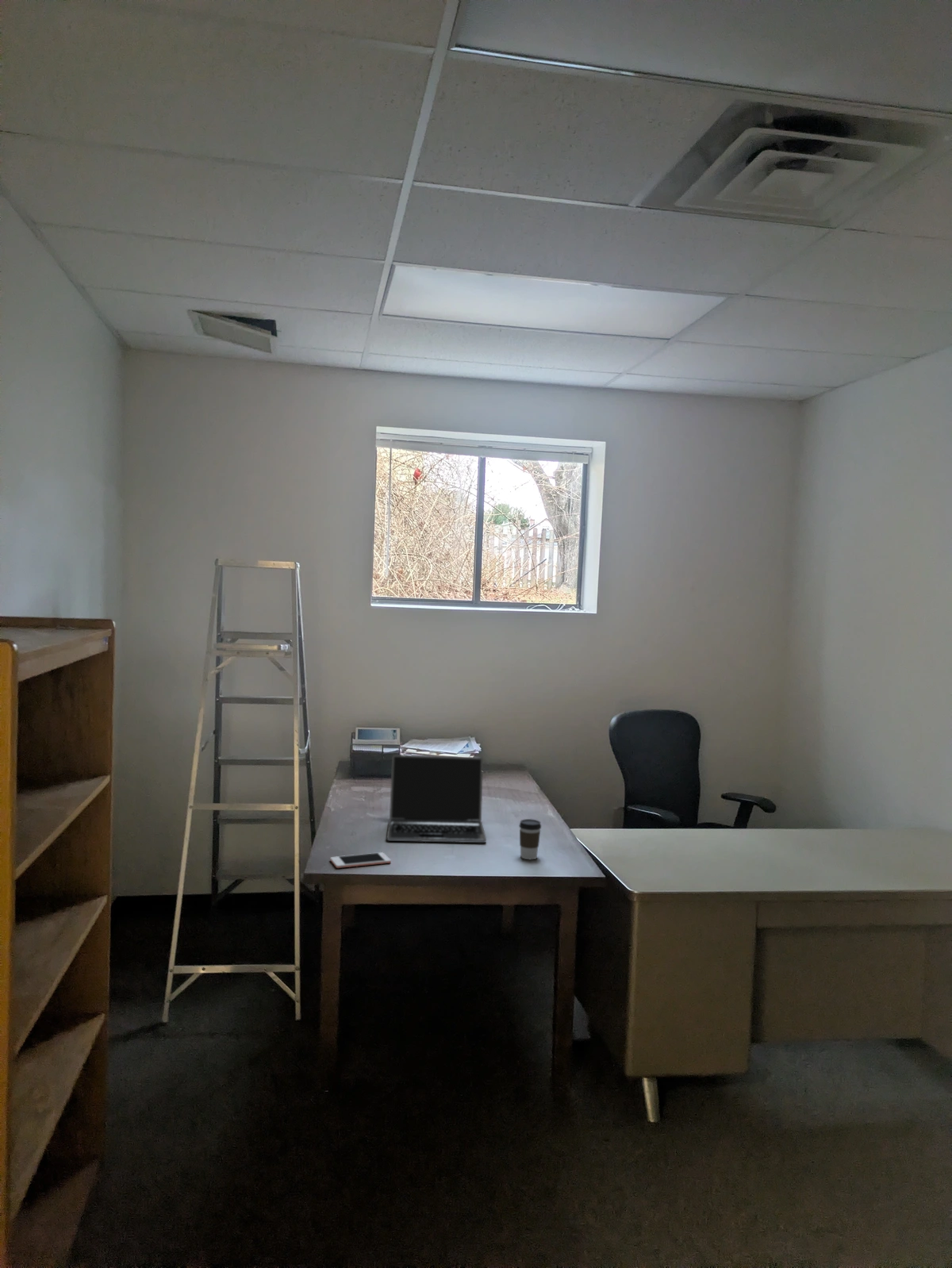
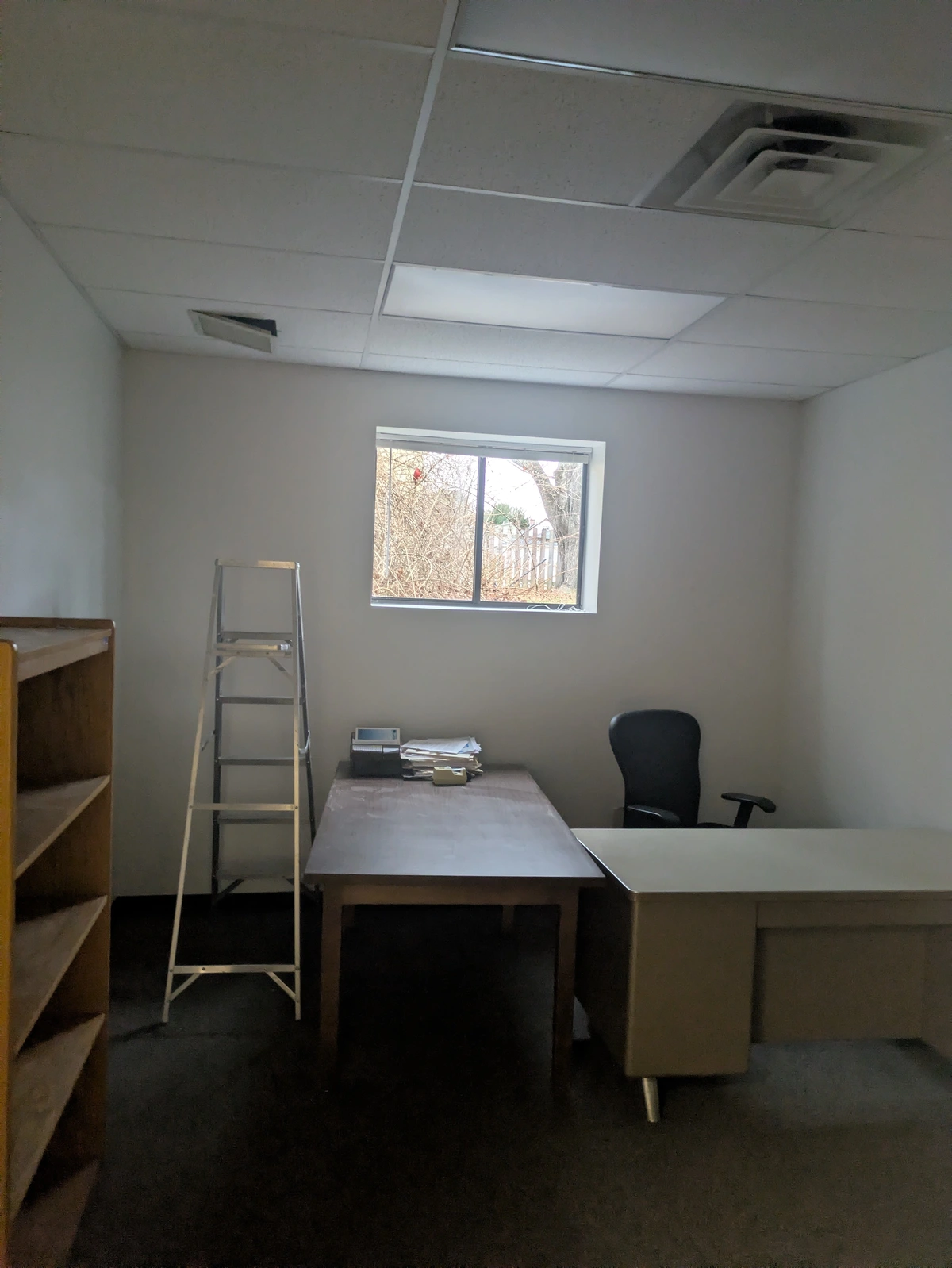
- cell phone (360, 860)
- coffee cup (529, 839)
- laptop (437, 797)
